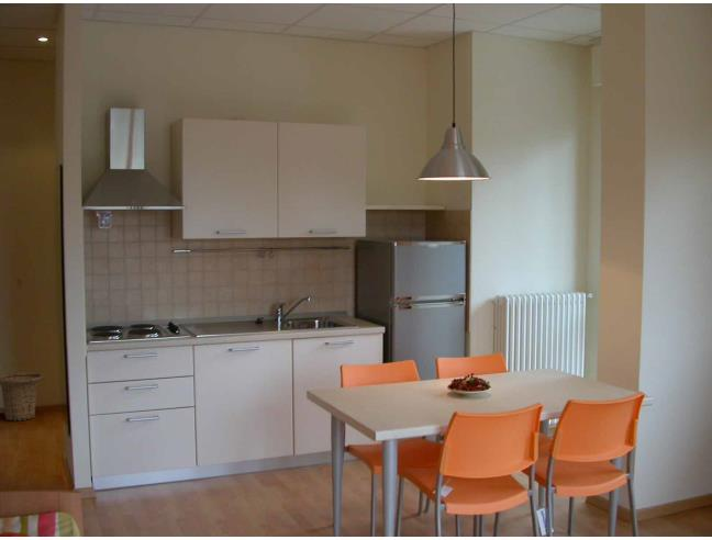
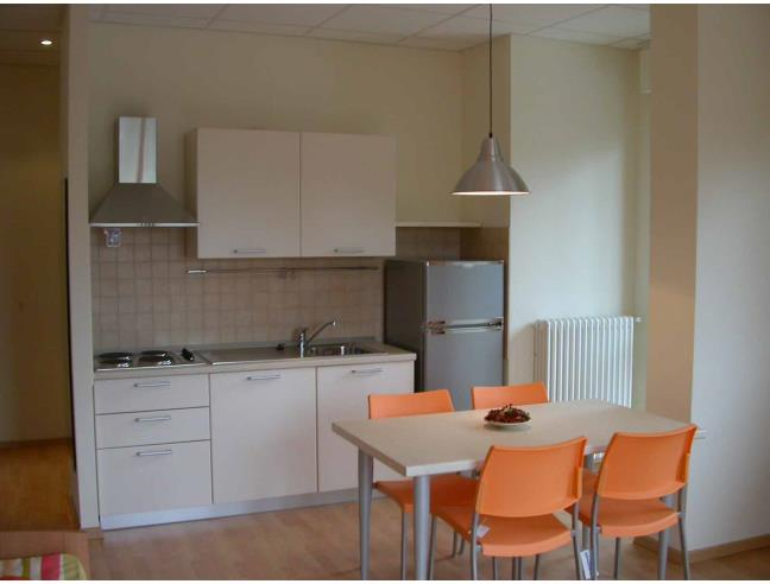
- basket (19, 396)
